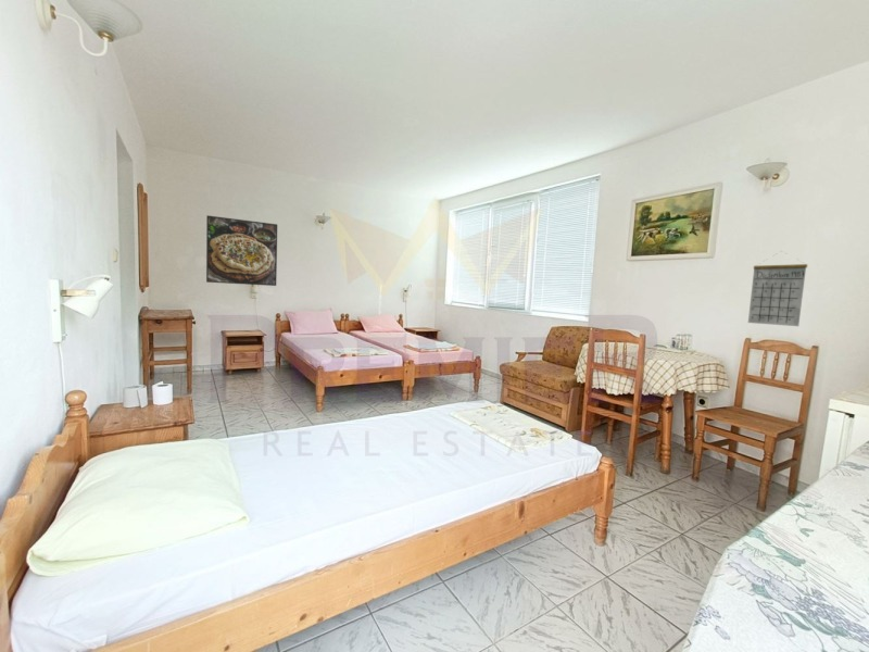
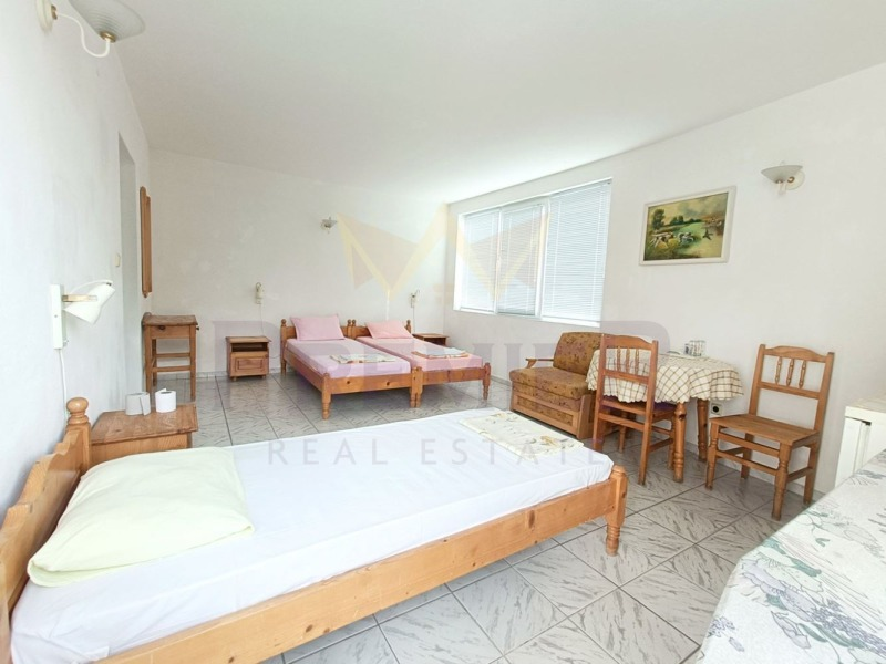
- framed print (242, 252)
- calendar (777, 287)
